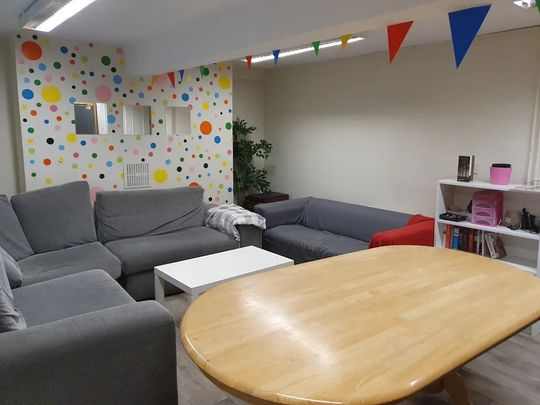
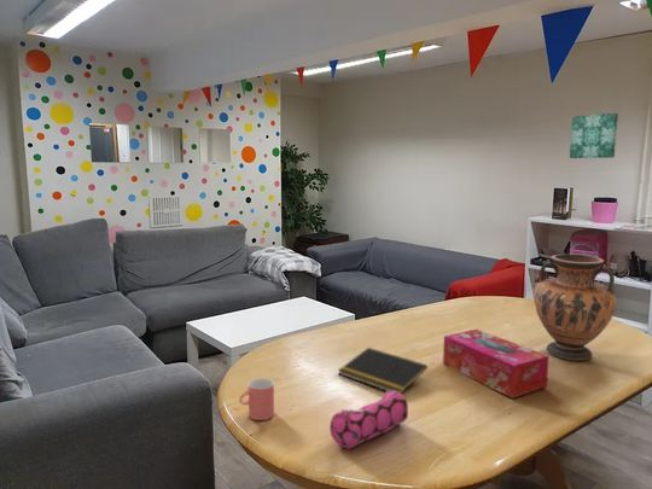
+ wall art (593, 136)
+ cup (256, 400)
+ notepad (382, 368)
+ tissue box (493, 360)
+ vase (572, 305)
+ pencil case (371, 415)
